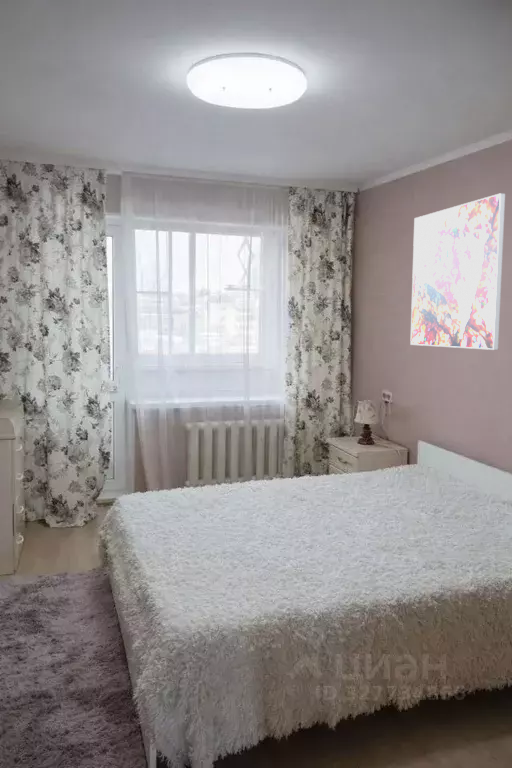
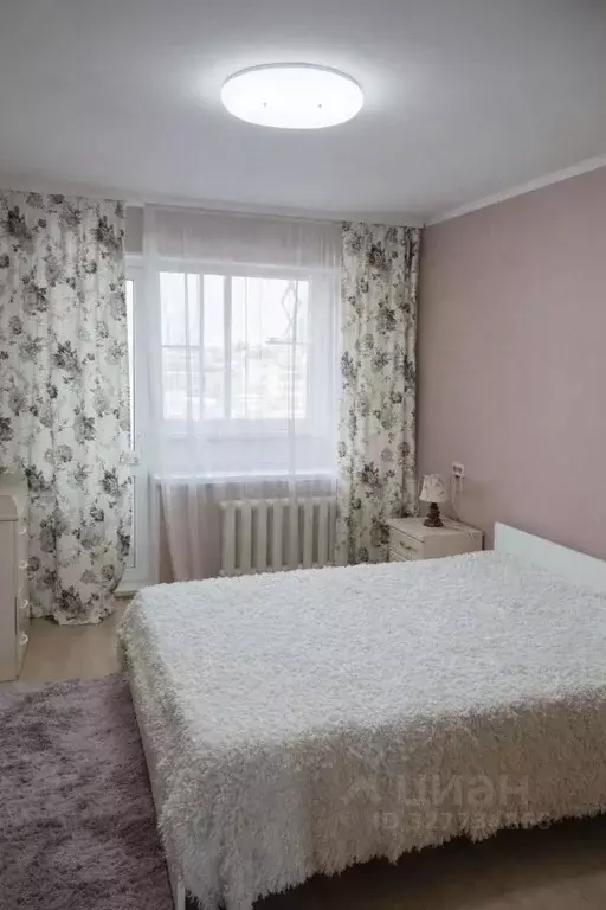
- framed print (452, 277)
